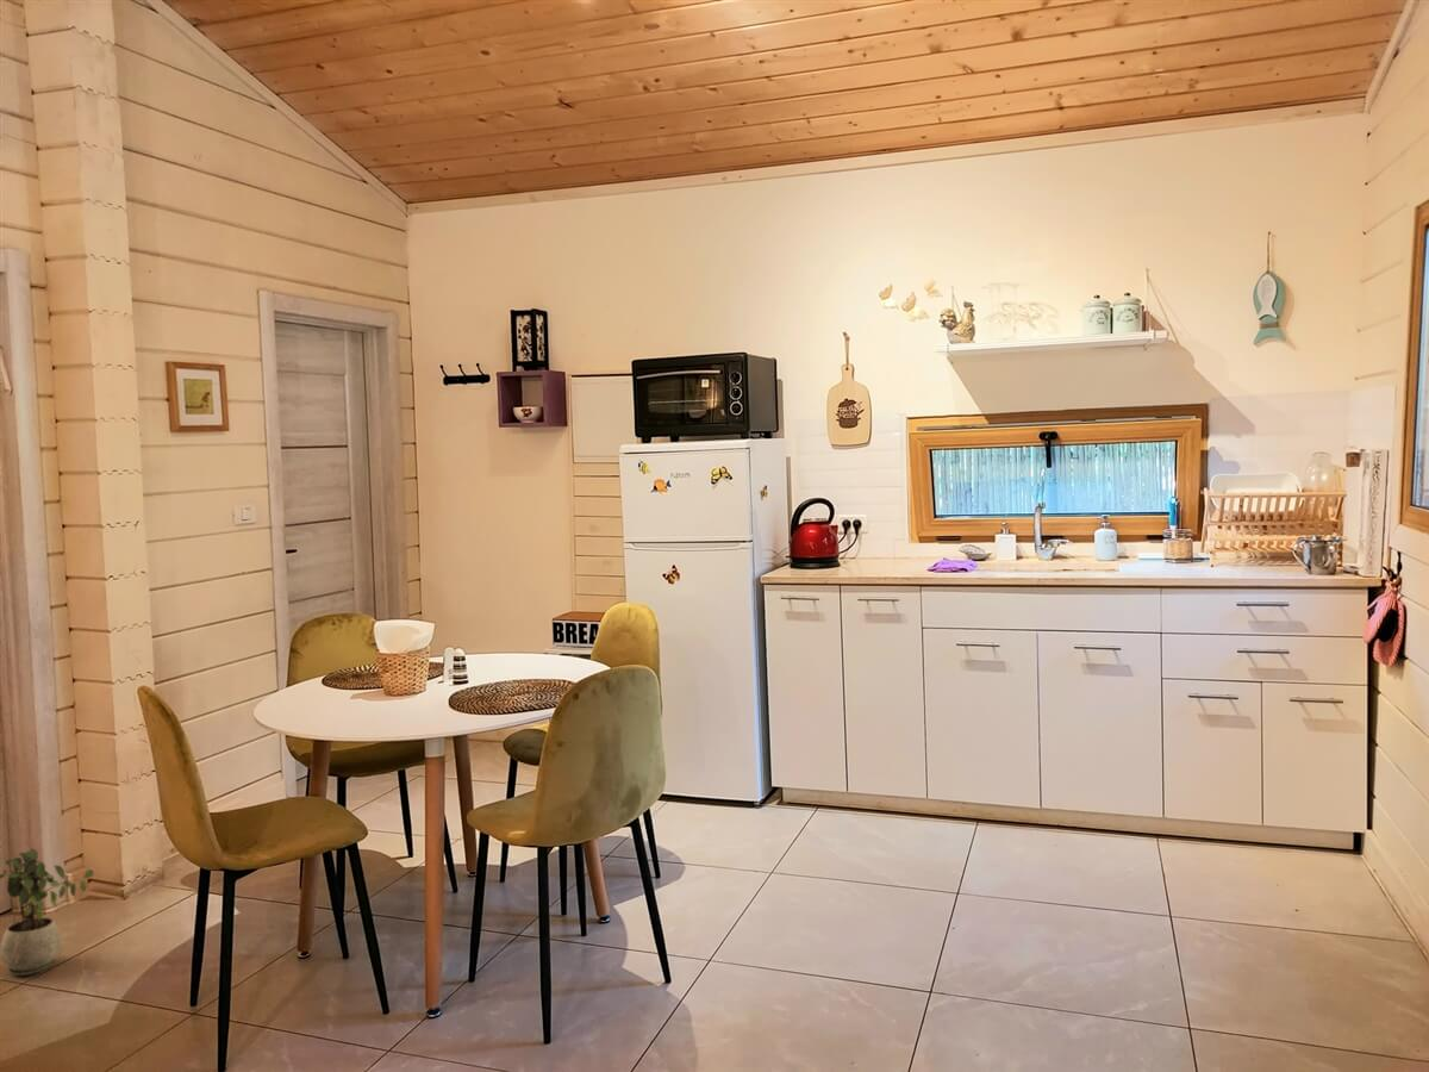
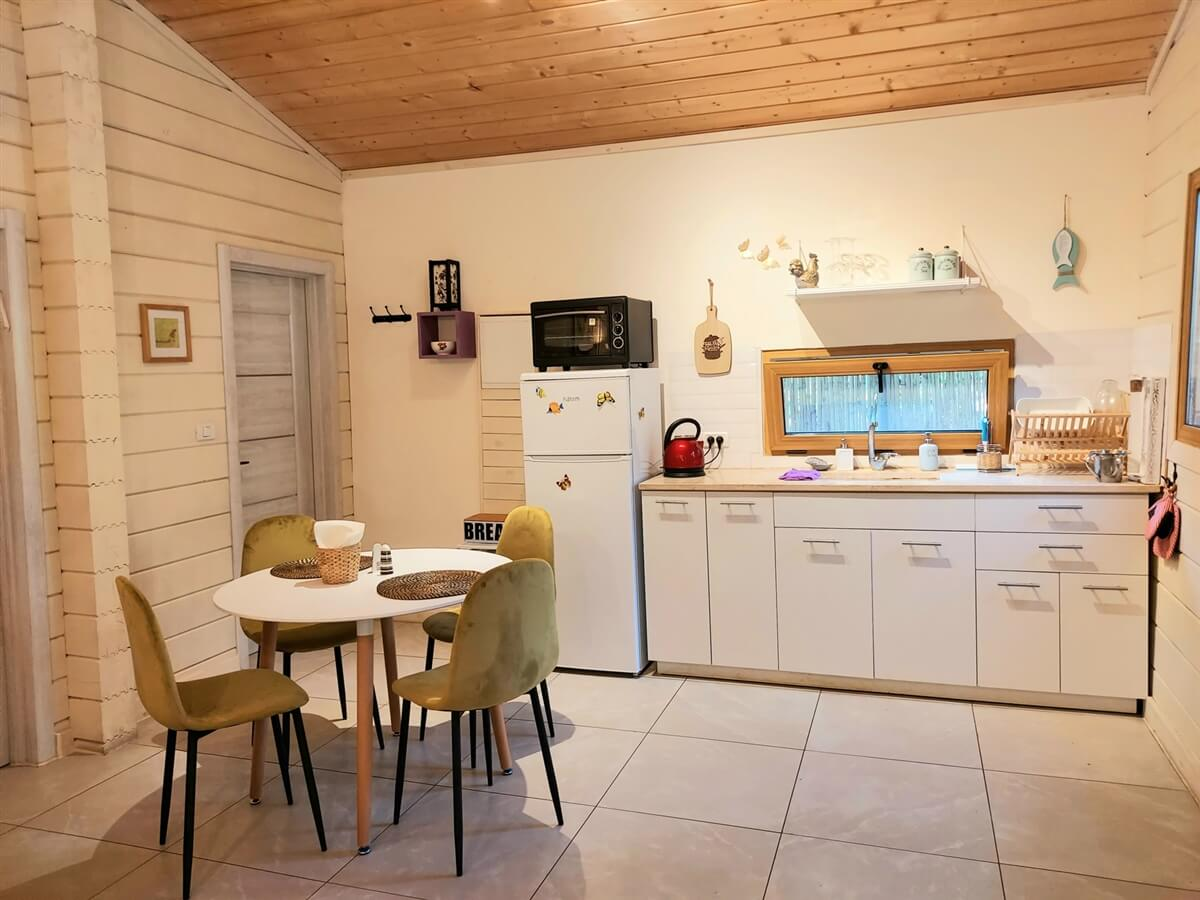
- potted plant (40, 905)
